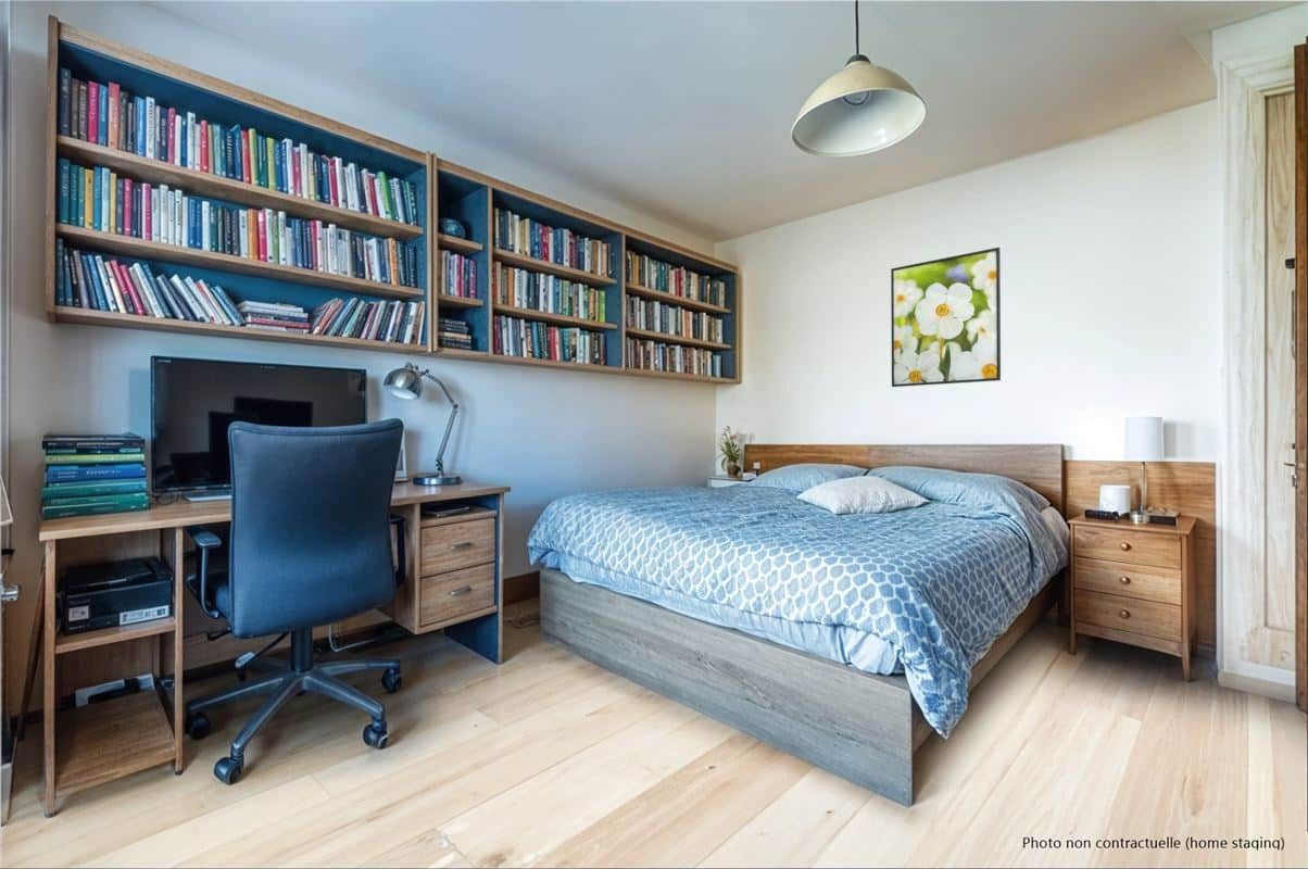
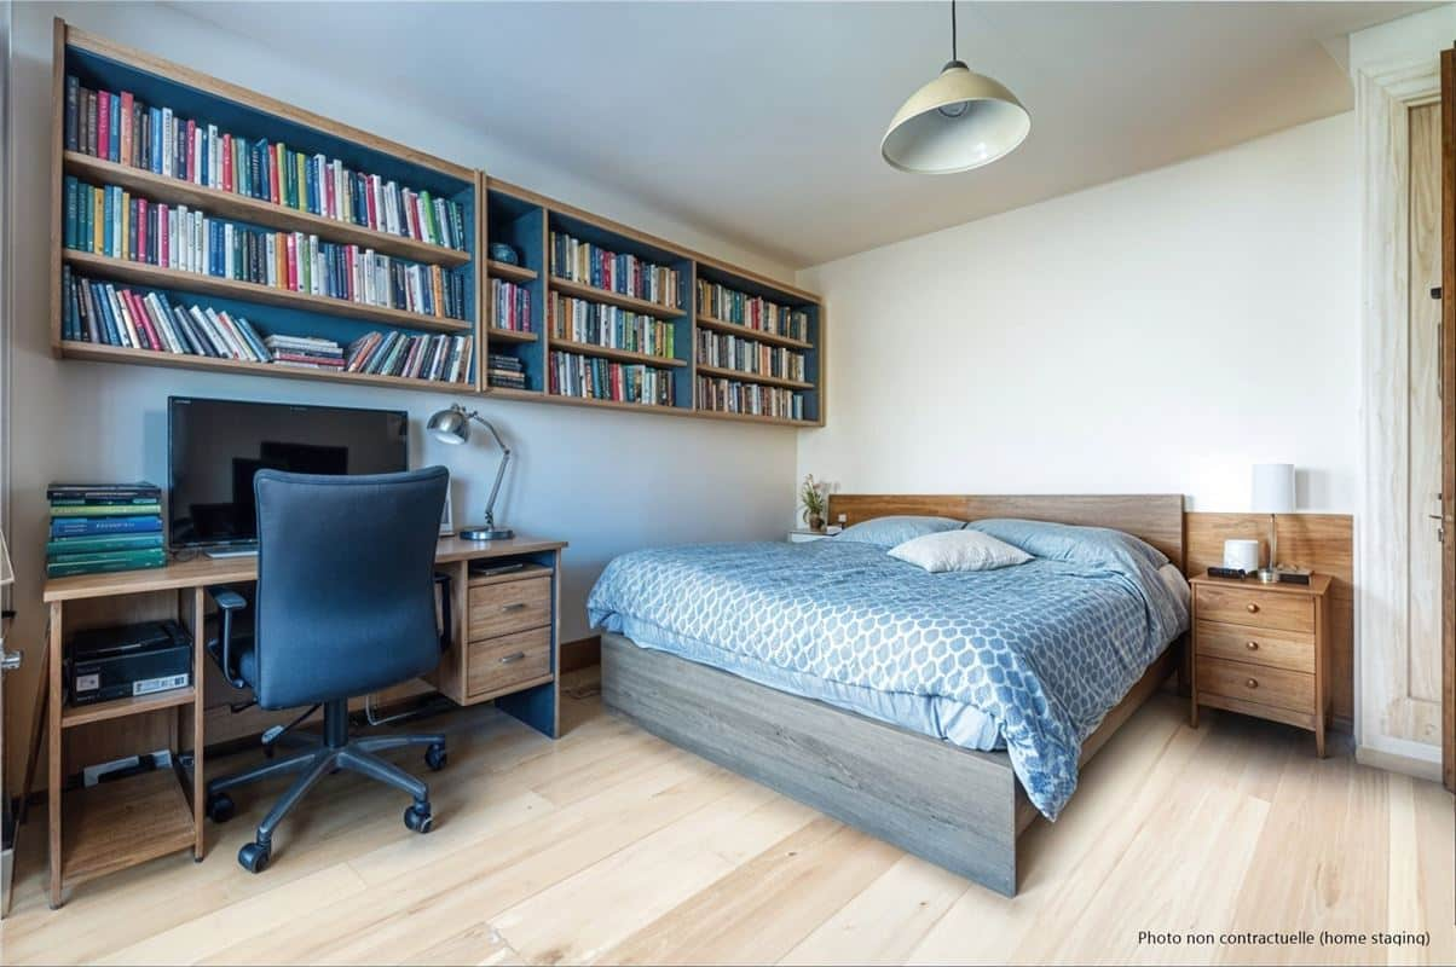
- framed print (942, 320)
